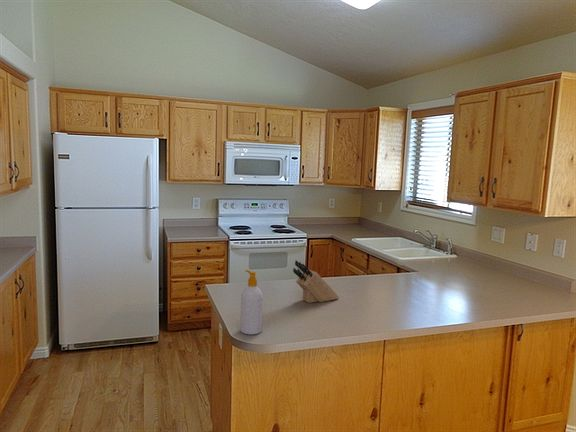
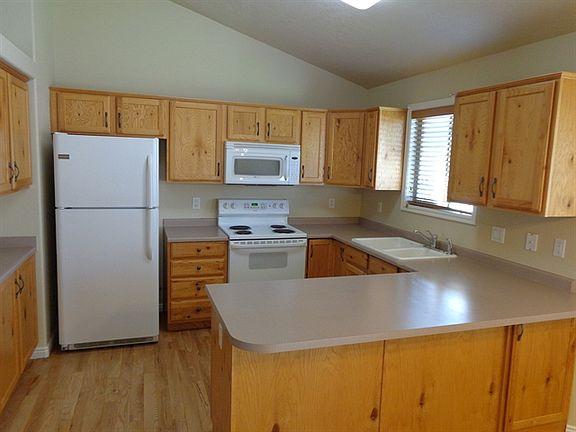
- knife block (315, 280)
- soap bottle (251, 301)
